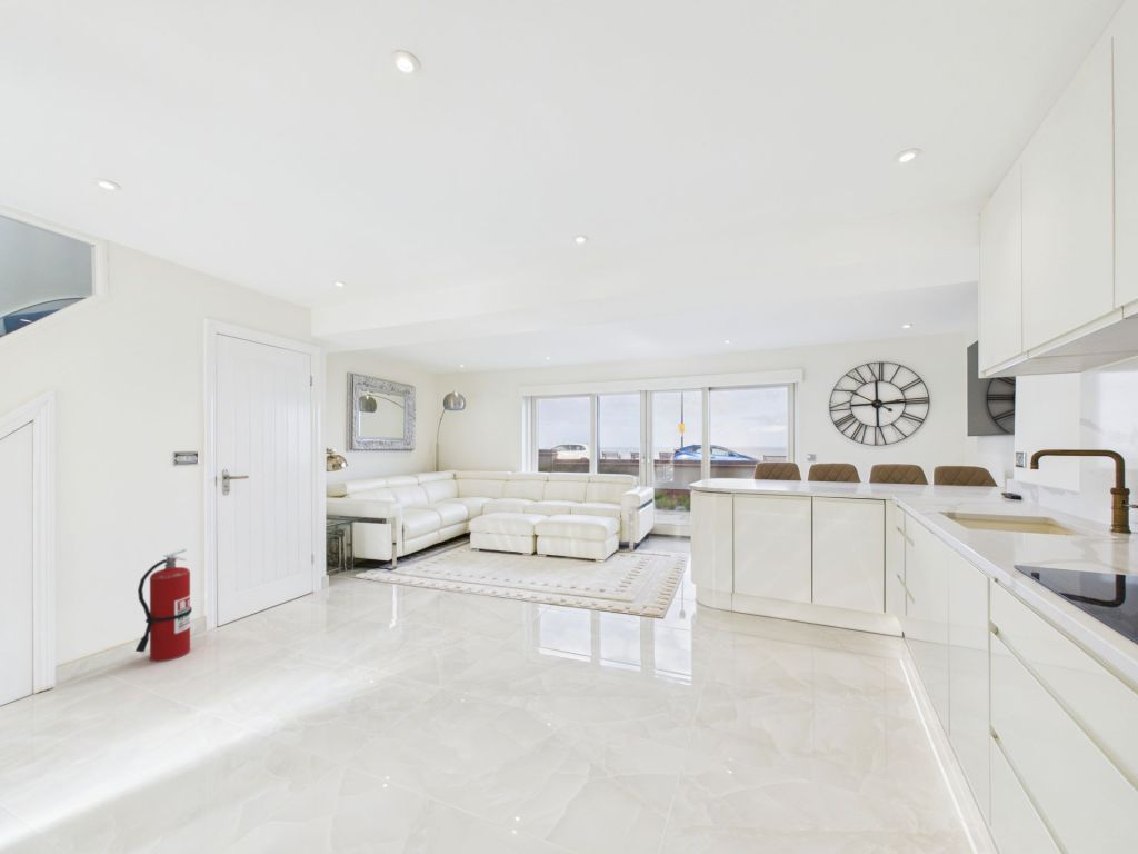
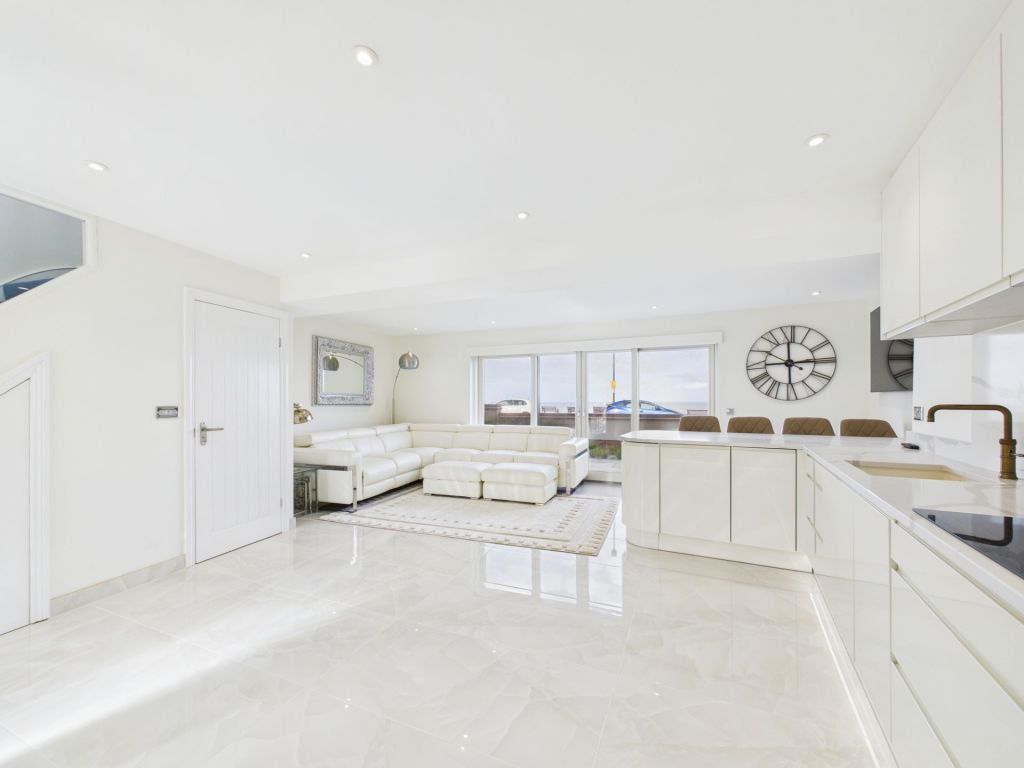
- fire extinguisher (162, 605)
